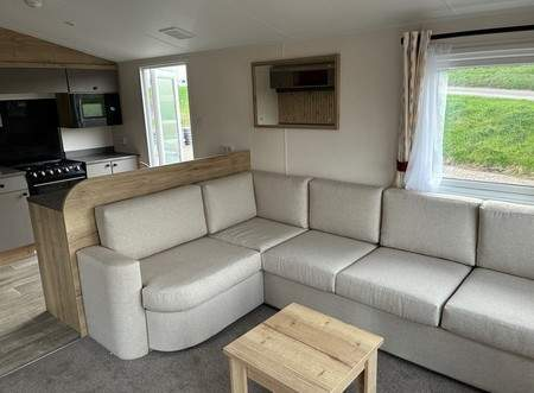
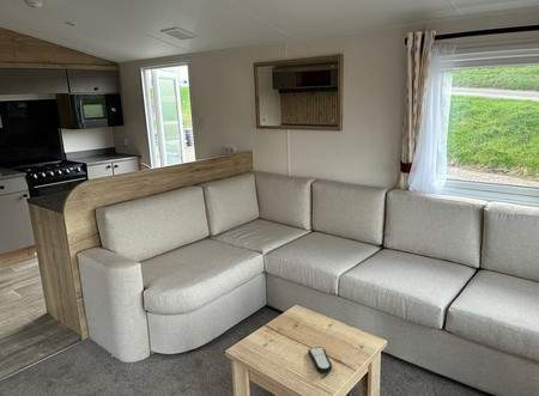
+ remote control (320, 359)
